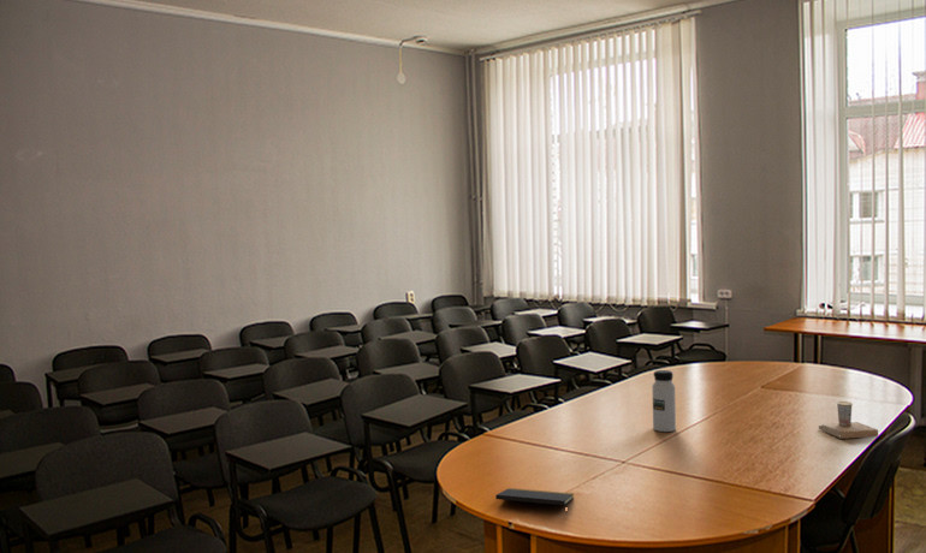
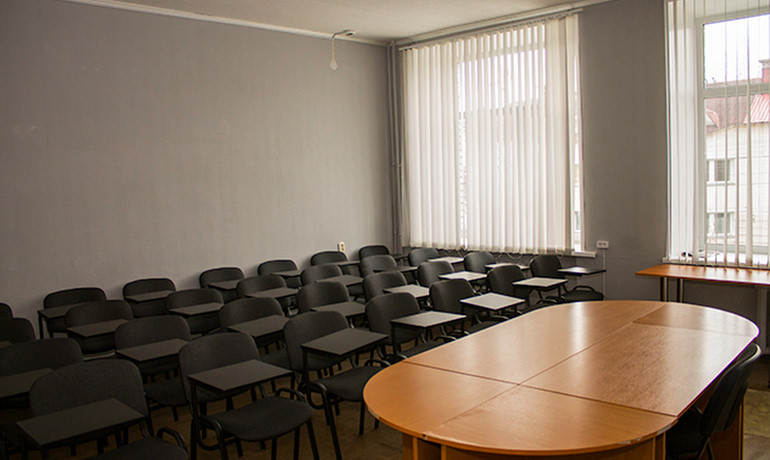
- notepad (535, 495)
- water bottle (664, 400)
- cup (845, 417)
